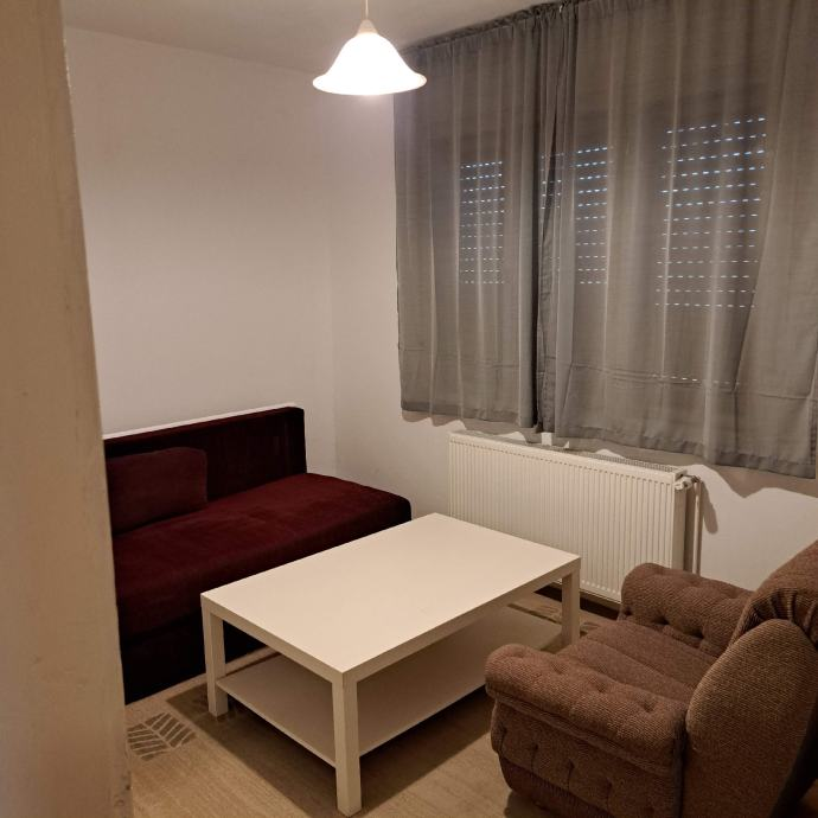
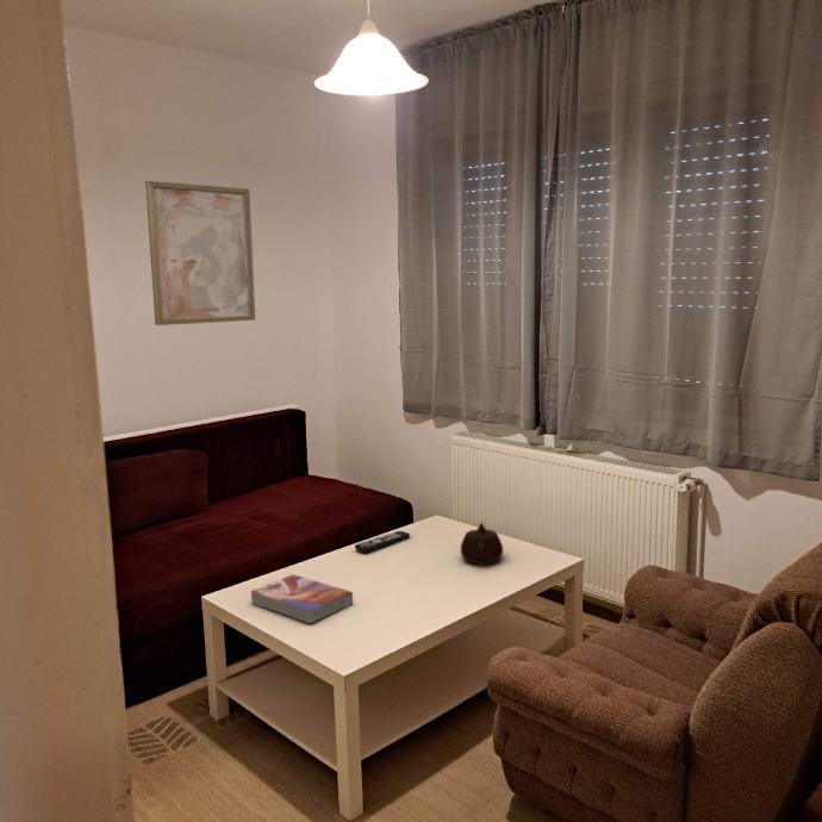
+ remote control (382, 541)
+ wall art (204, 254)
+ teapot (481, 542)
+ textbook (301, 597)
